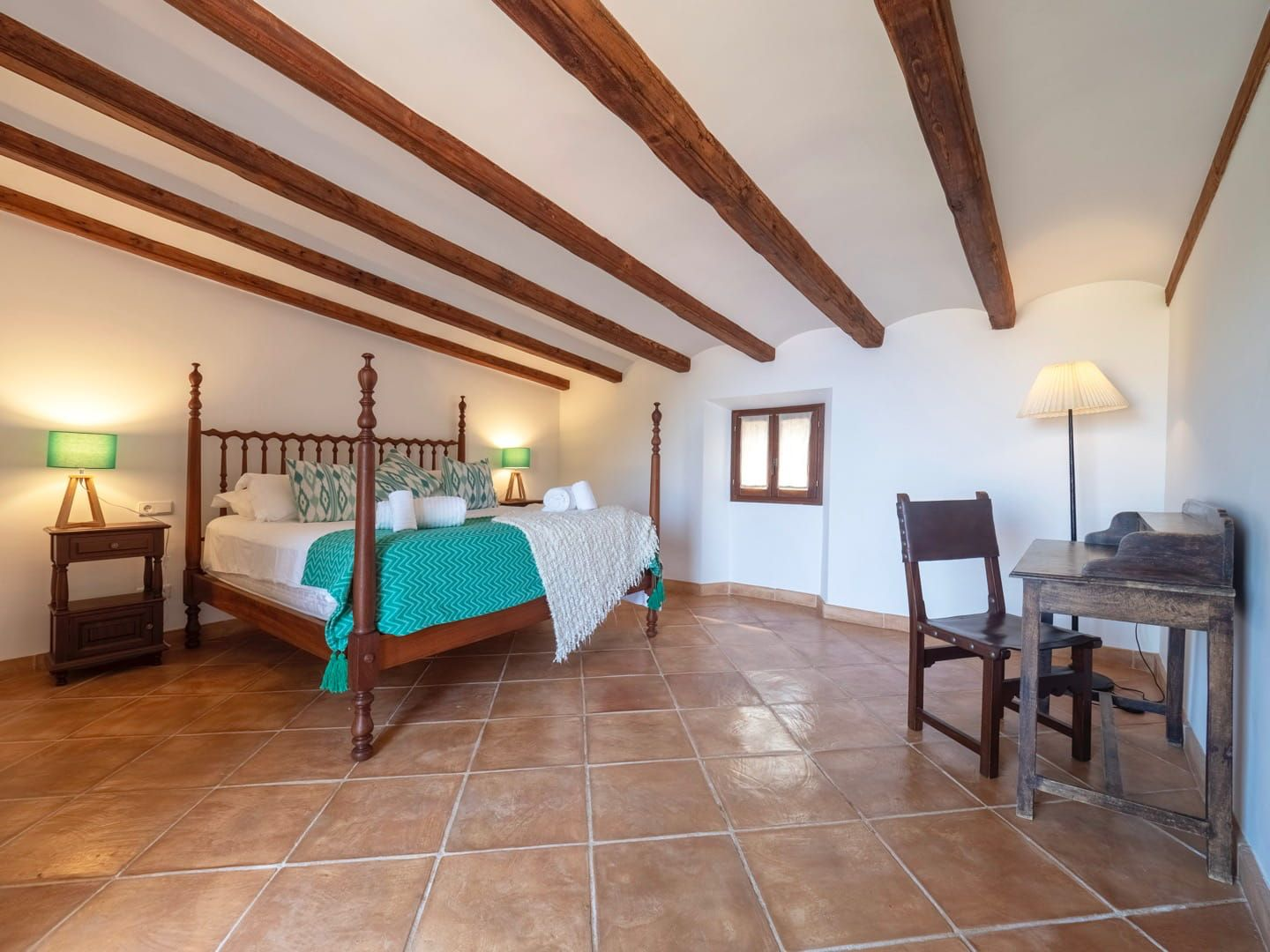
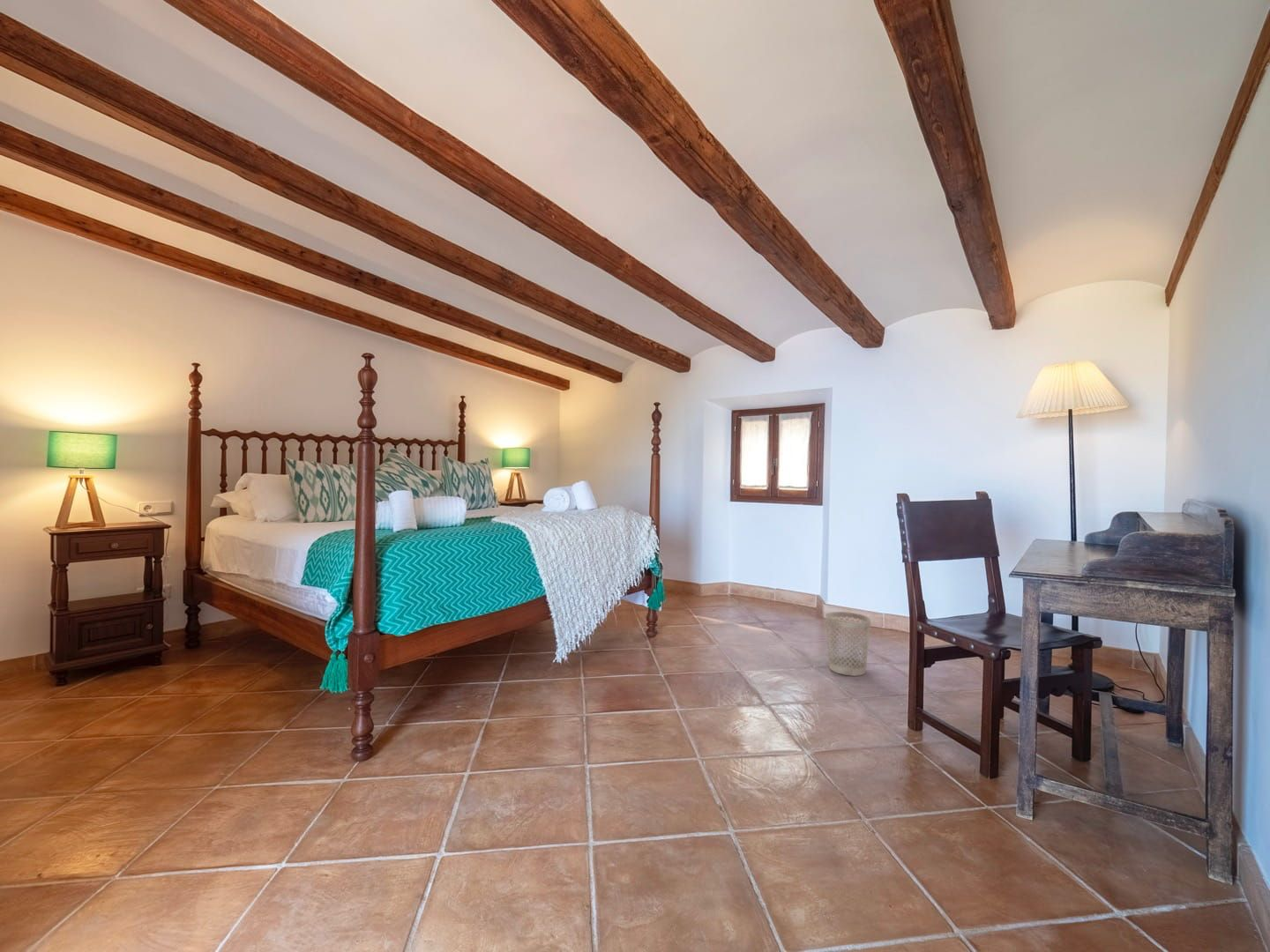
+ wastebasket (848, 643)
